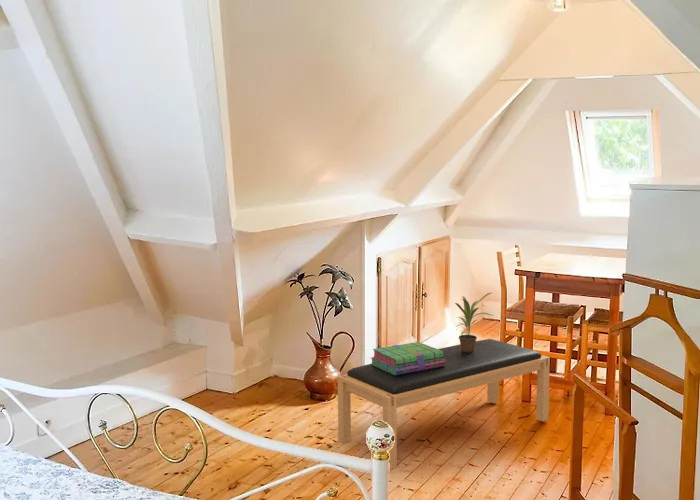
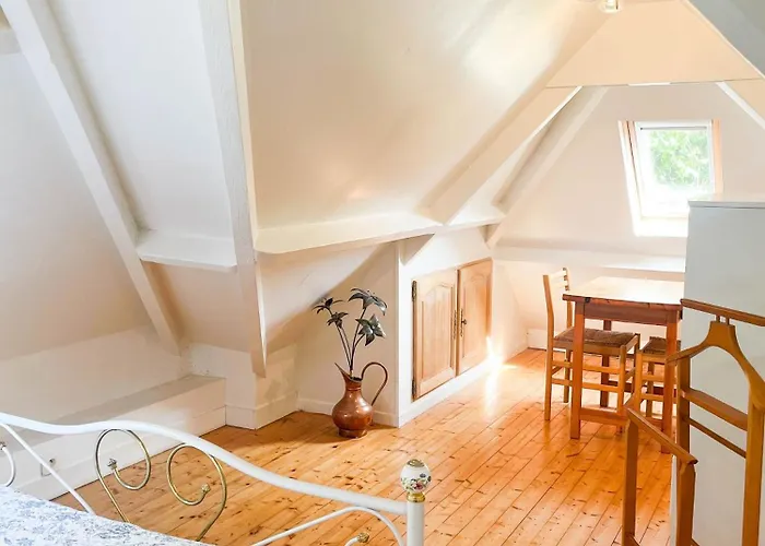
- bench (447, 394)
- potted plant (468, 322)
- stack of books (407, 357)
